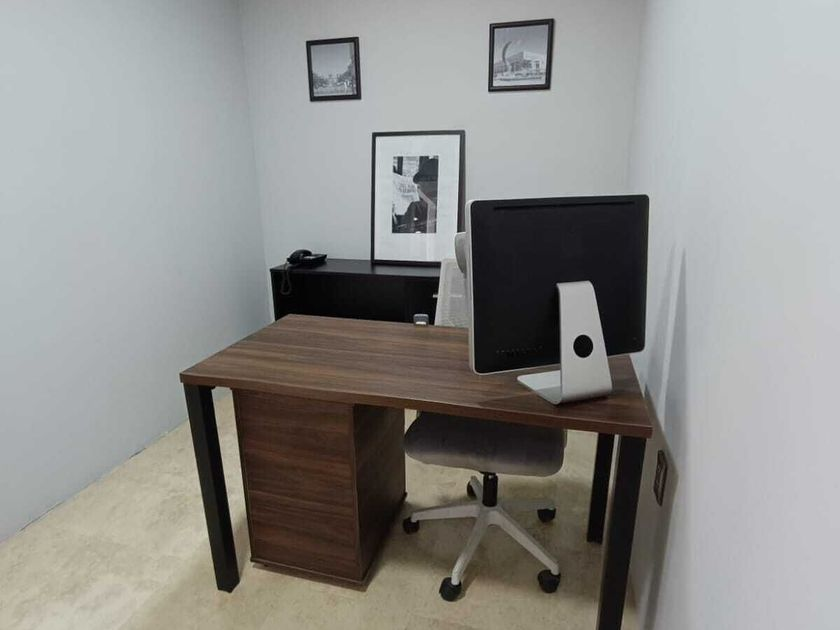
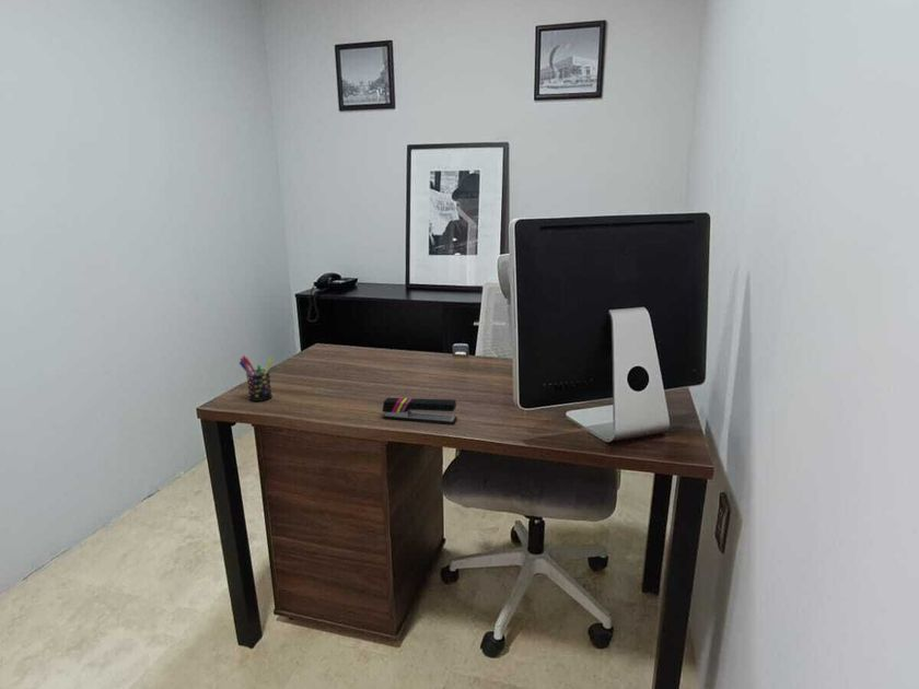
+ stapler (419, 408)
+ pen holder (257, 376)
